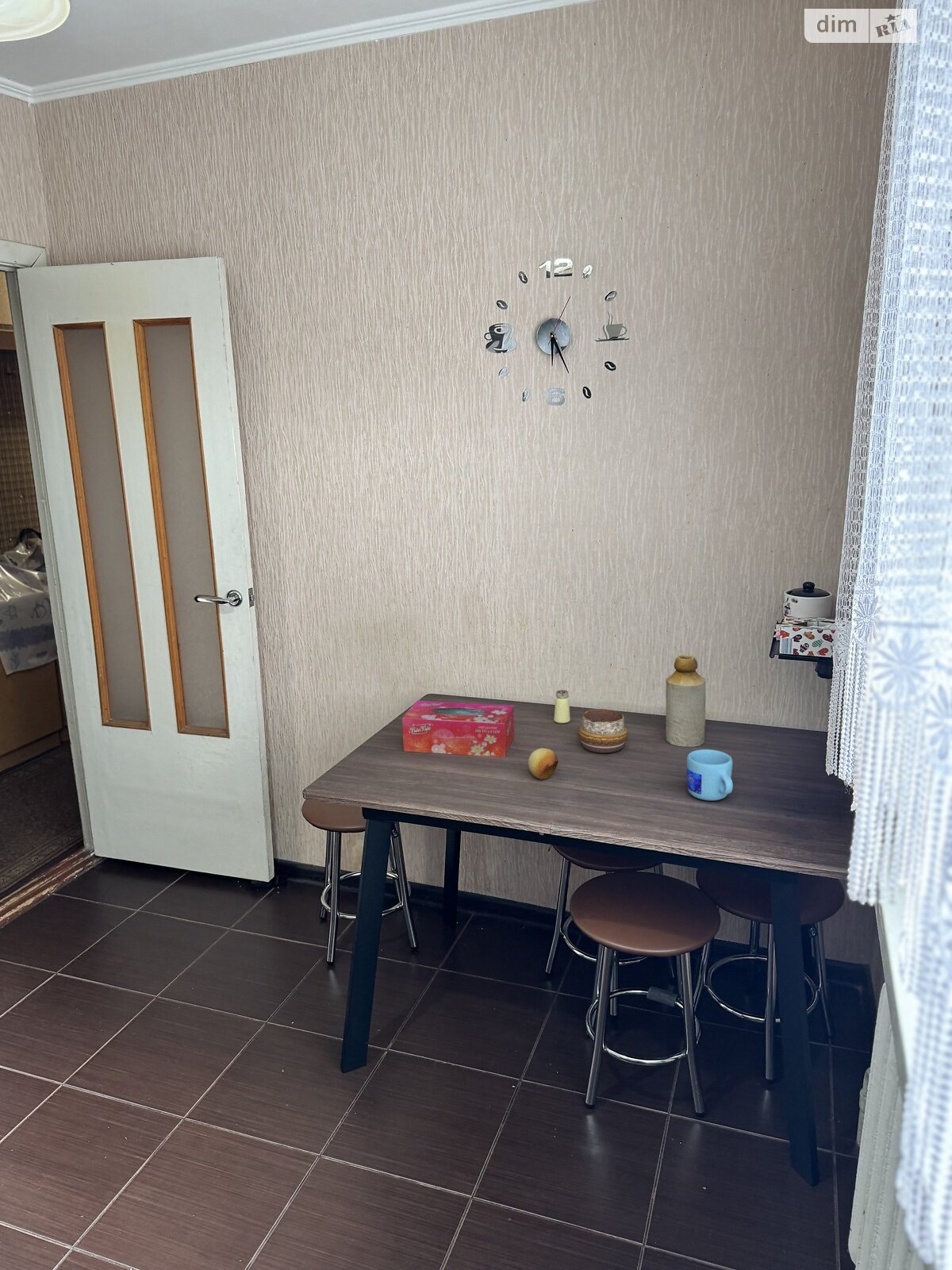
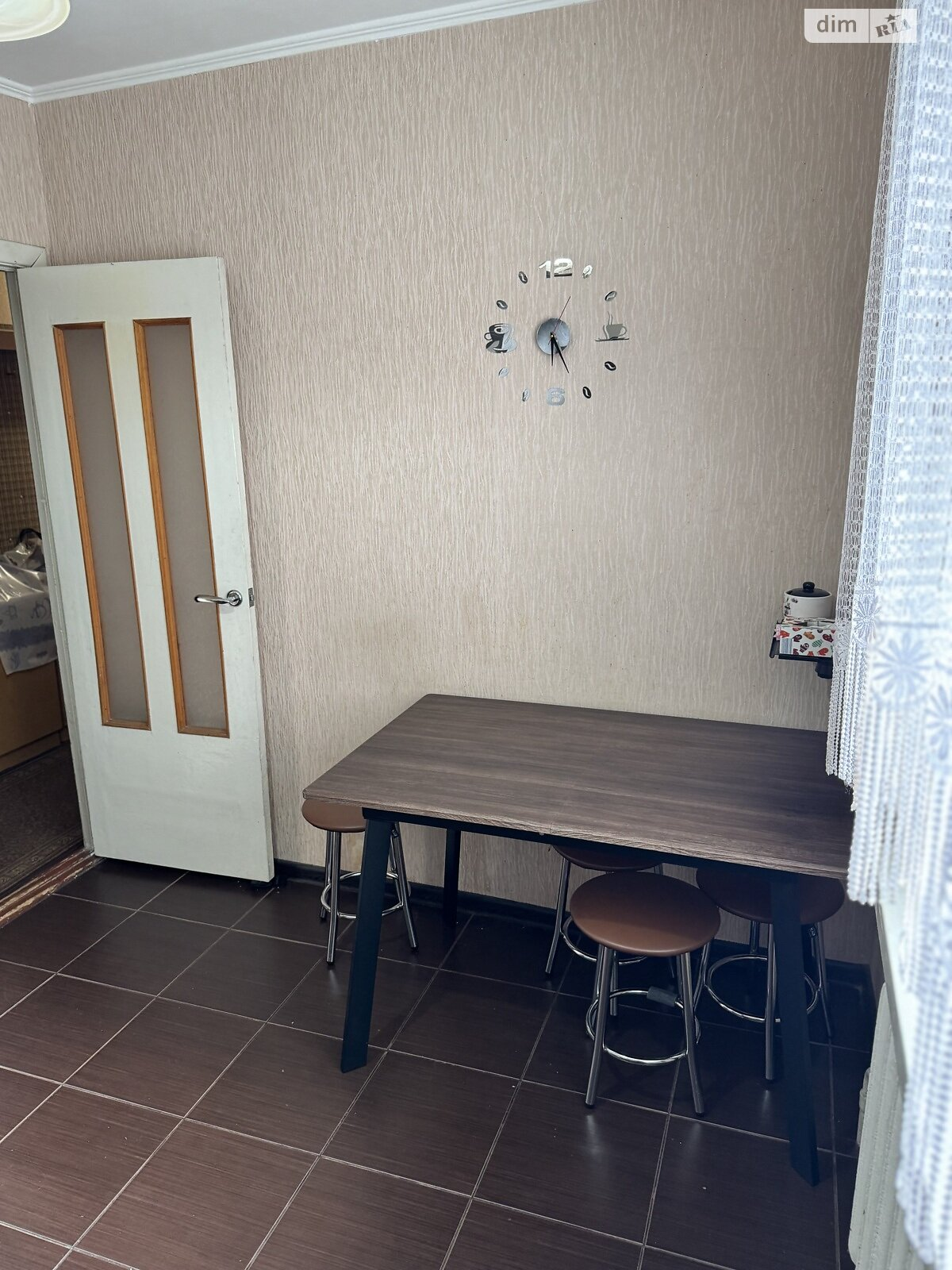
- saltshaker (562, 706)
- fruit (543, 764)
- tissue box (459, 728)
- decorative bowl (602, 731)
- mug (712, 779)
- bottle (685, 698)
